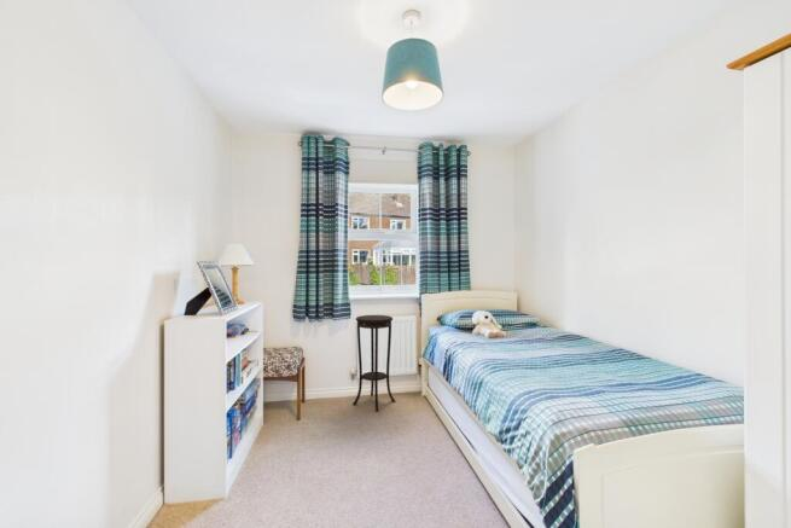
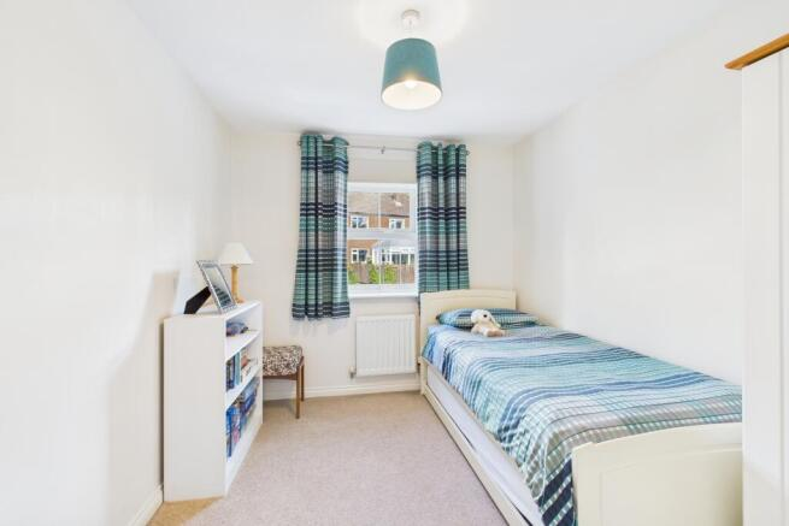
- pedestal table (373, 360)
